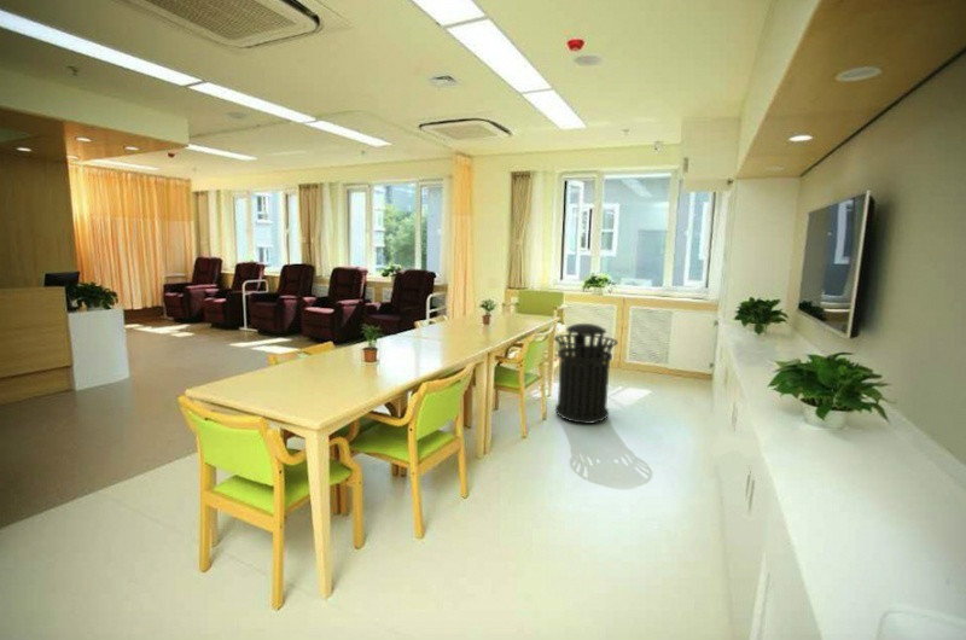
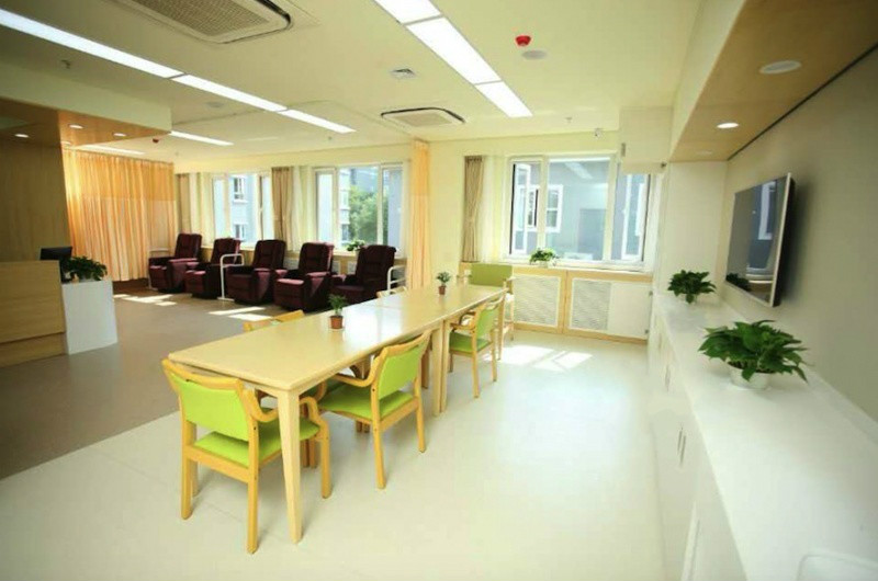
- trash can (583, 370)
